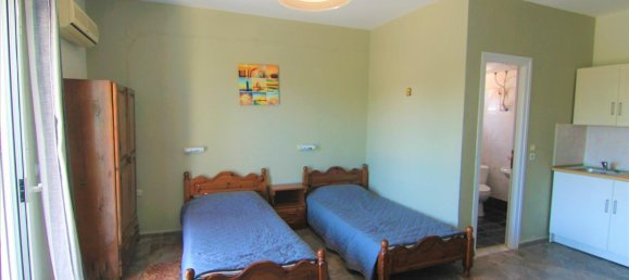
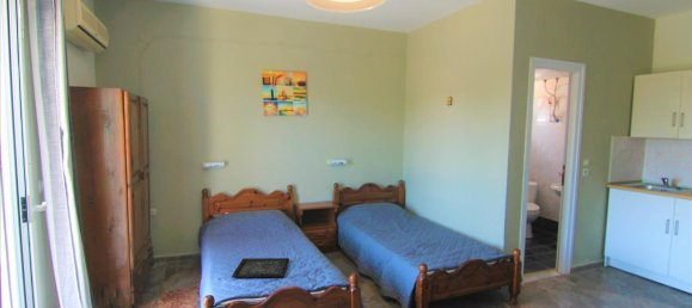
+ tray (262, 267)
